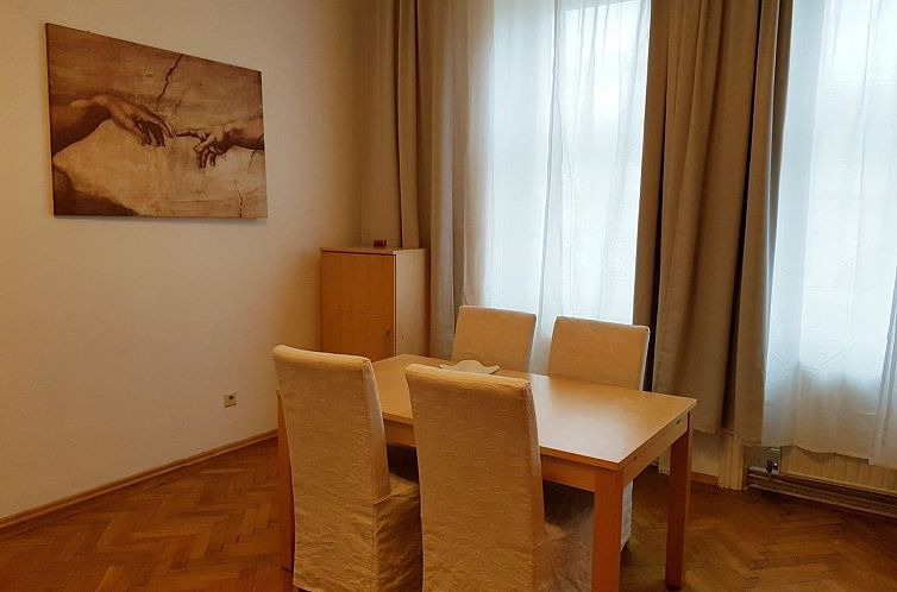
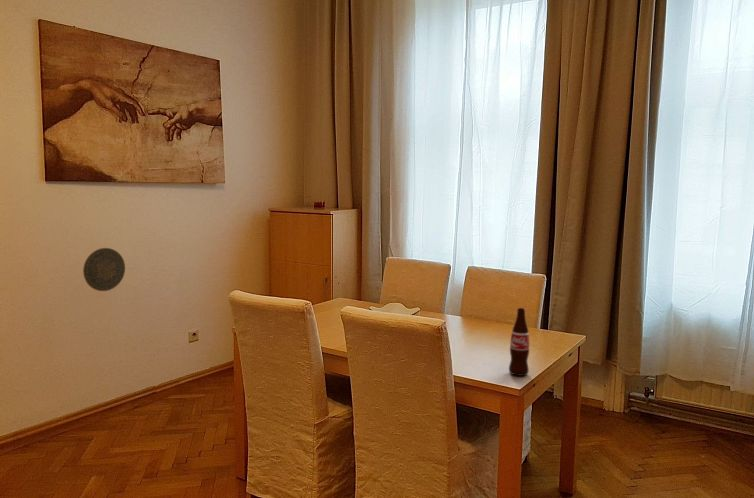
+ decorative plate (105, 269)
+ bottle (519, 341)
